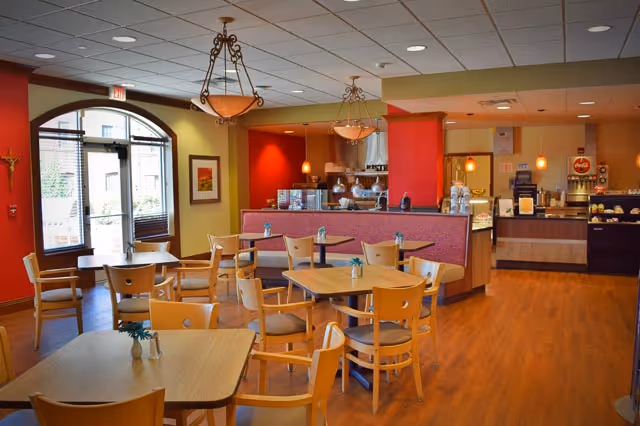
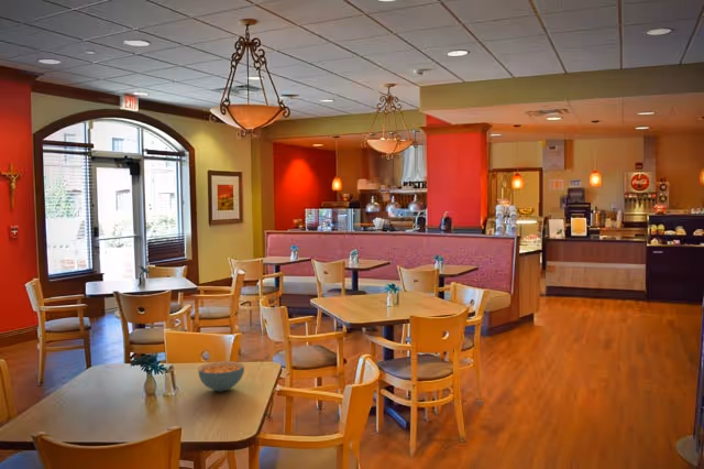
+ cereal bowl (221, 378)
